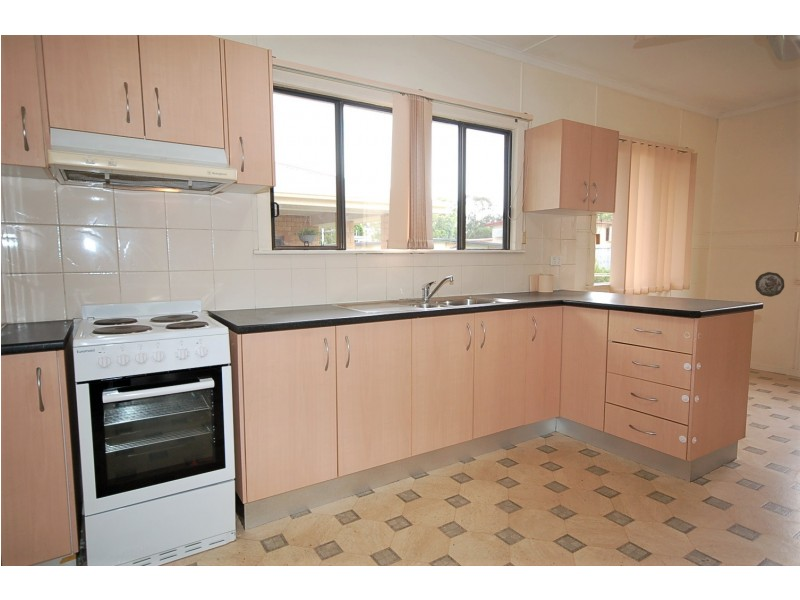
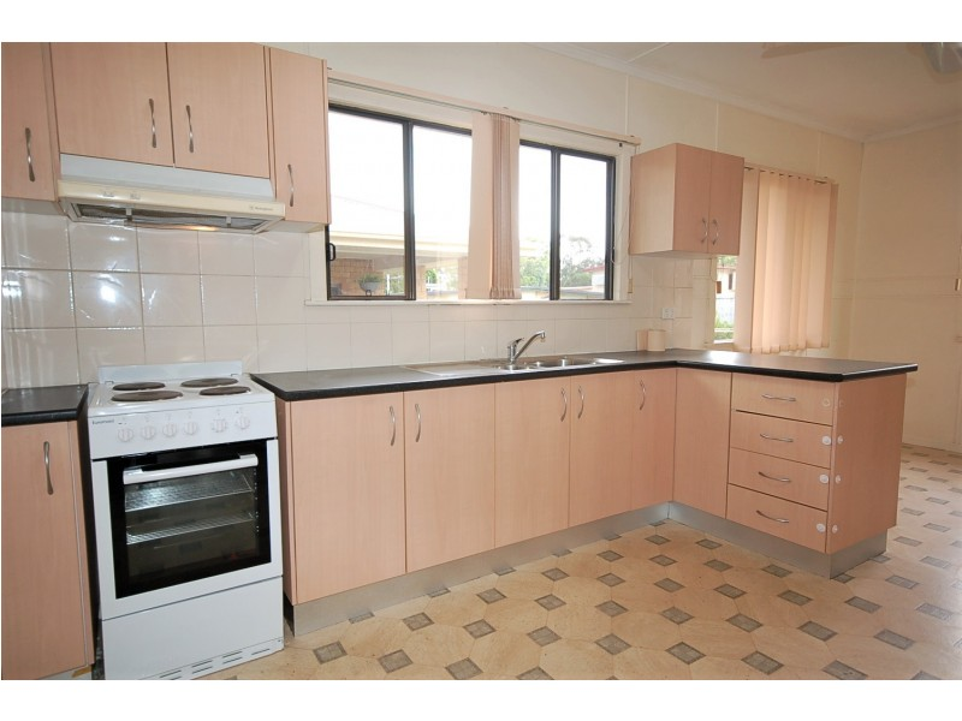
- decorative plate (770, 284)
